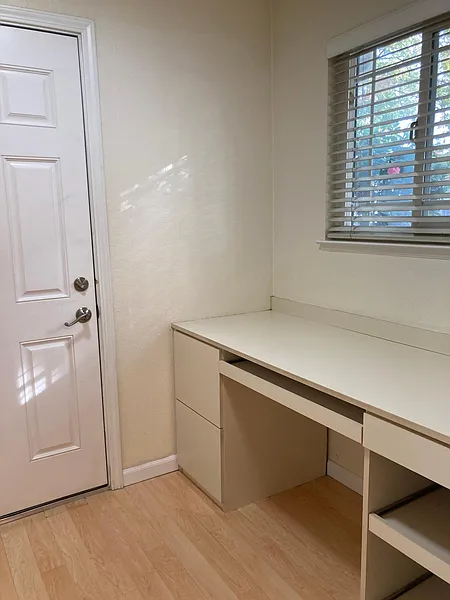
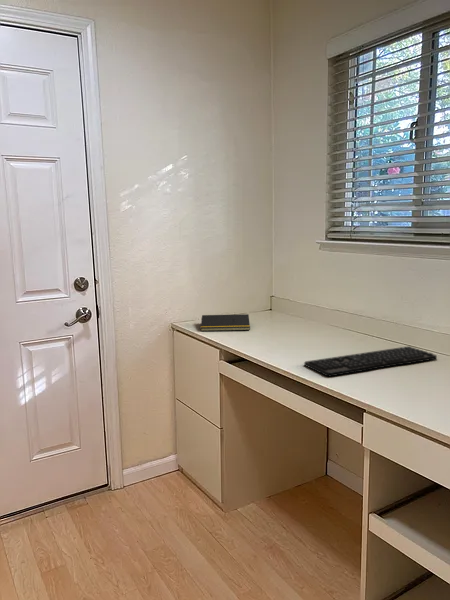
+ notepad (225, 322)
+ keyboard (371, 359)
